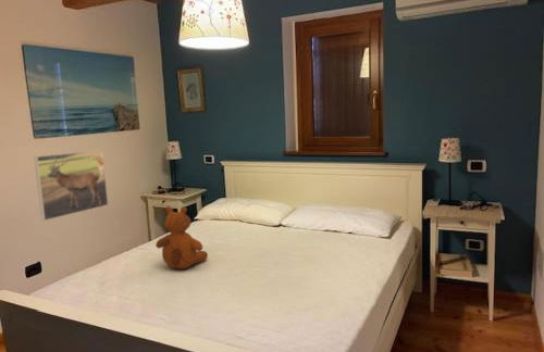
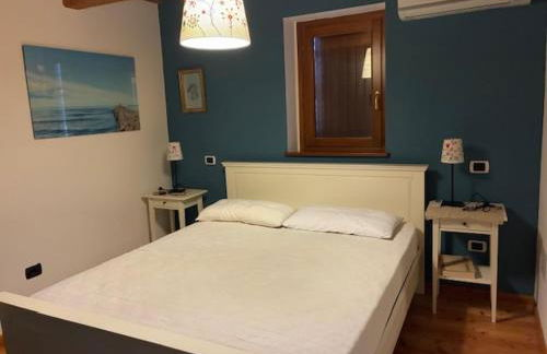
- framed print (74, 183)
- teddy bear (183, 235)
